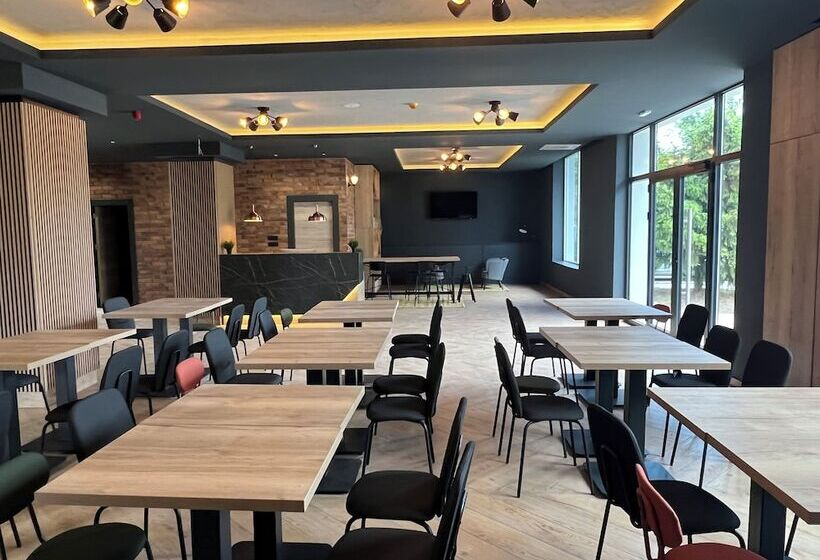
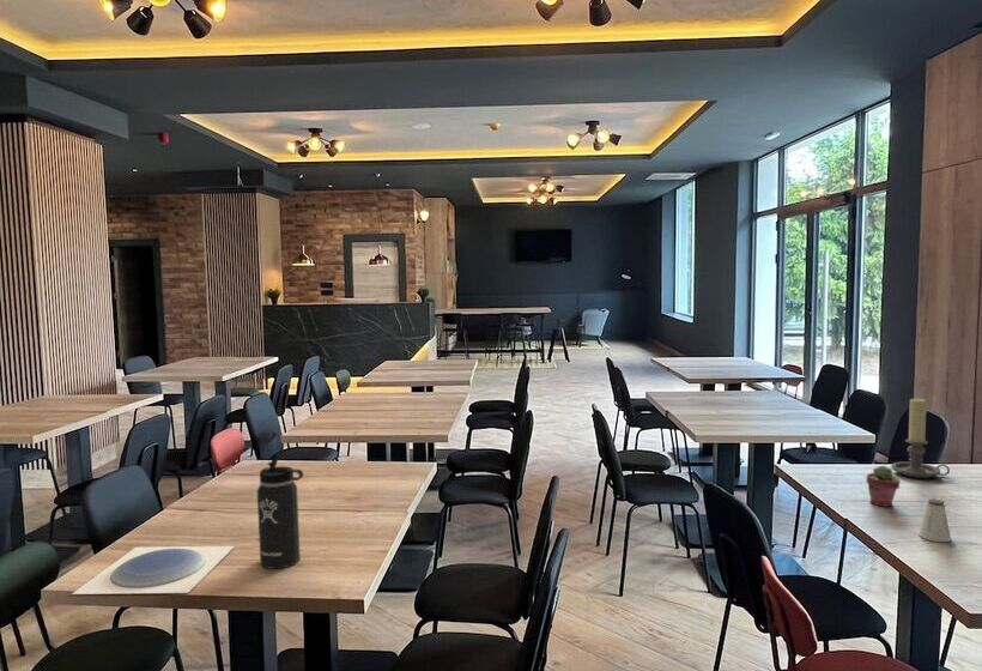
+ potted succulent (881, 484)
+ thermos bottle (281, 507)
+ saltshaker (935, 519)
+ plate (159, 563)
+ candle holder (921, 436)
